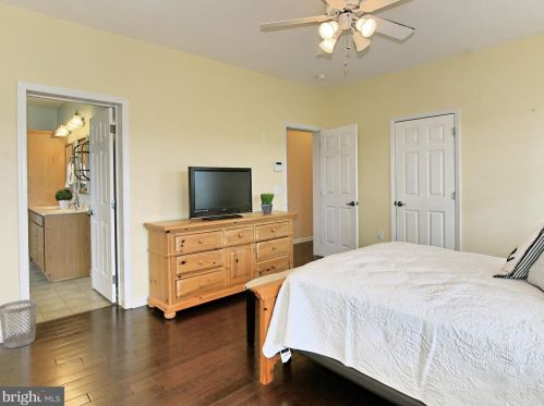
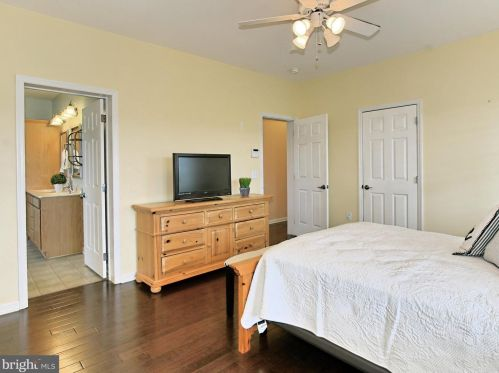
- wastebasket (20, 323)
